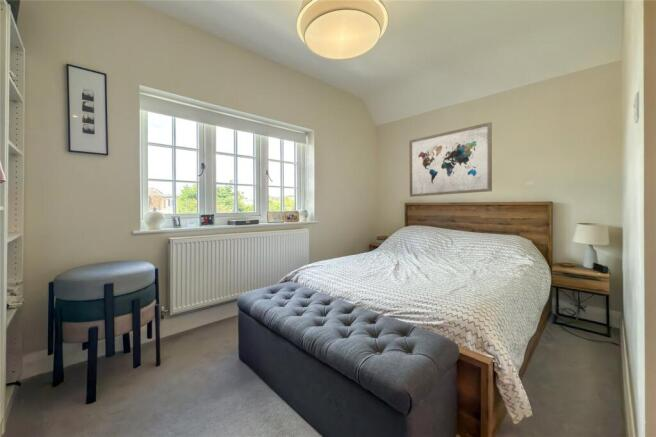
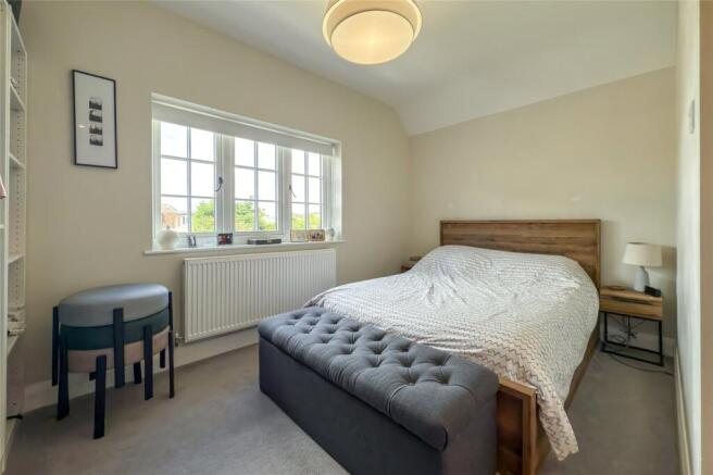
- wall art (446, 163)
